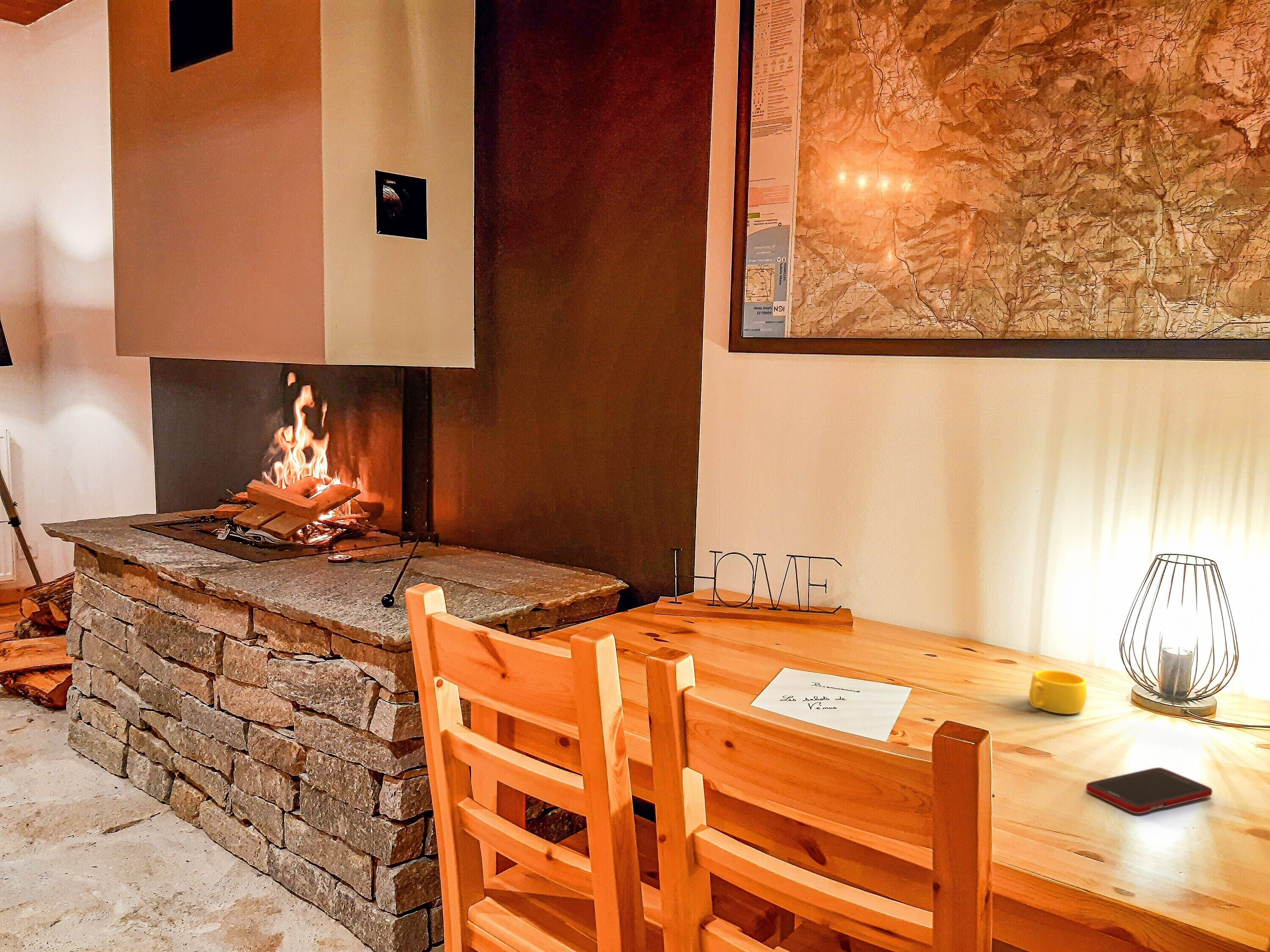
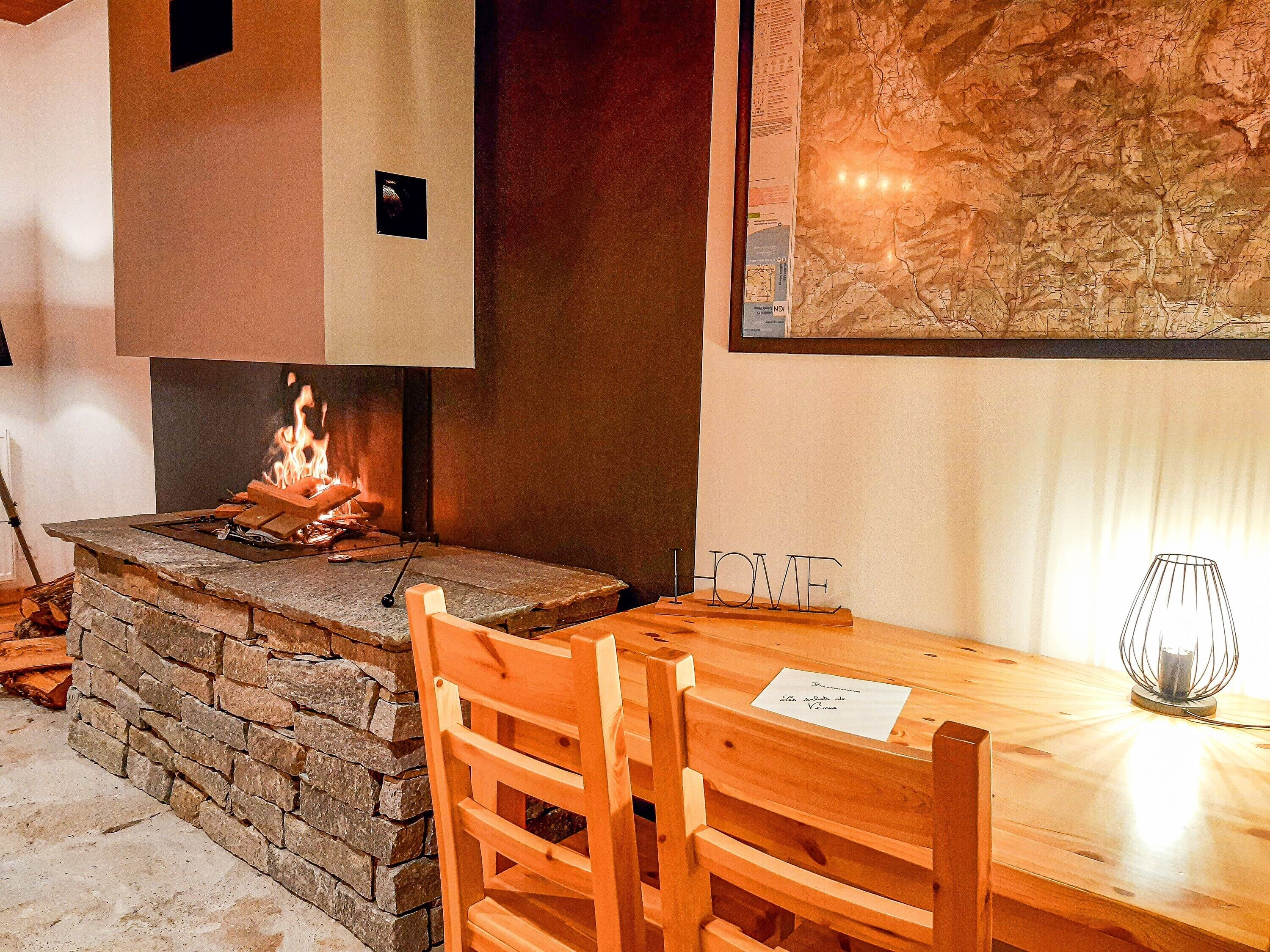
- cup (1053, 693)
- cell phone (1149, 790)
